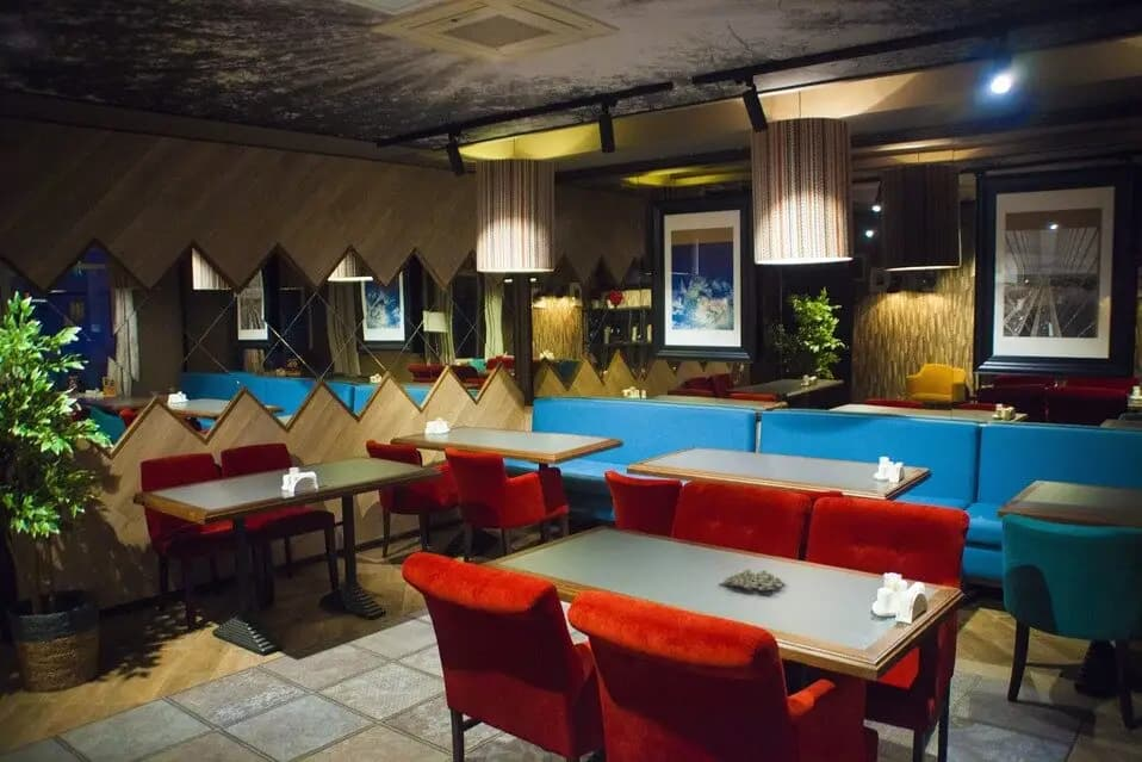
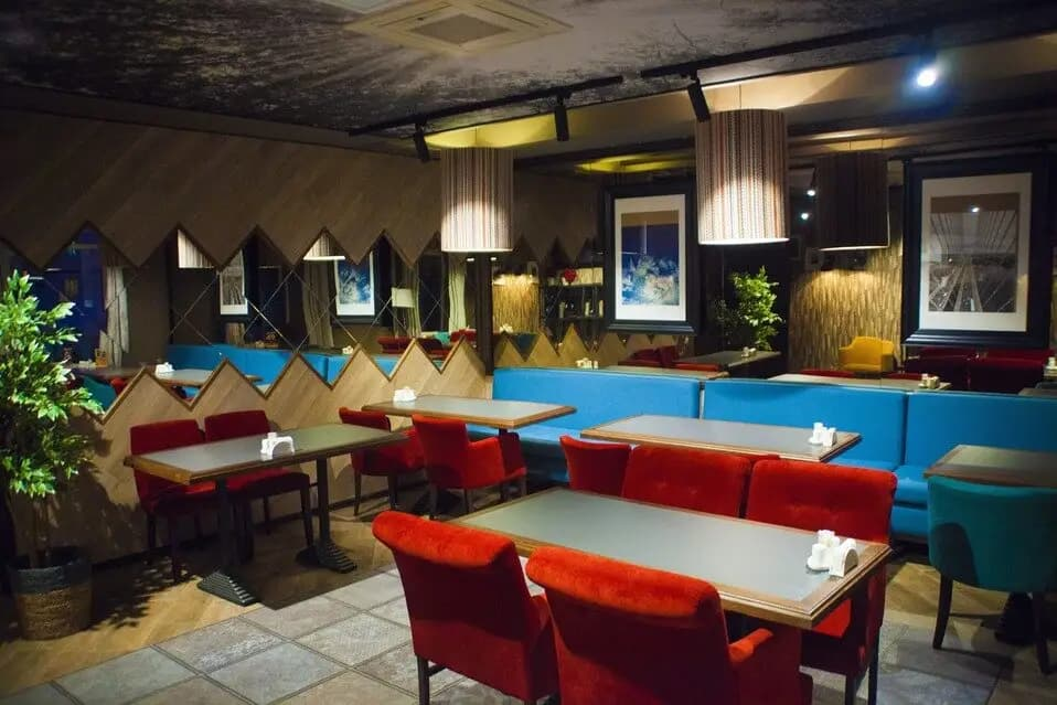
- teacup (752, 578)
